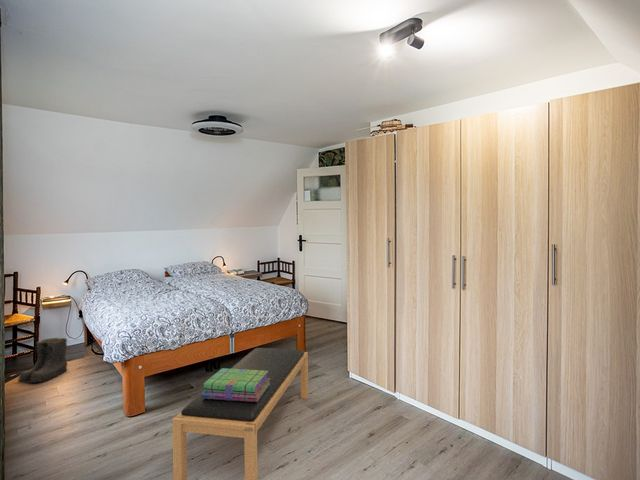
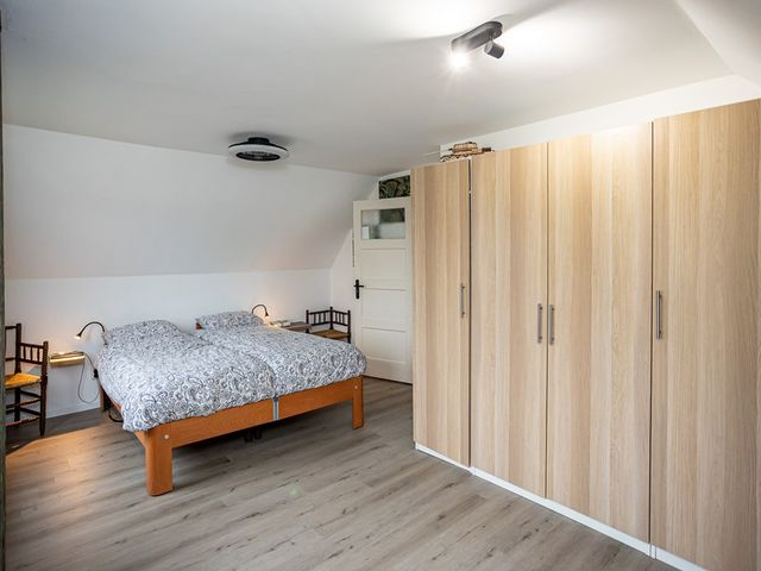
- bench (255, 402)
- boots (44, 358)
- stack of books (237, 383)
